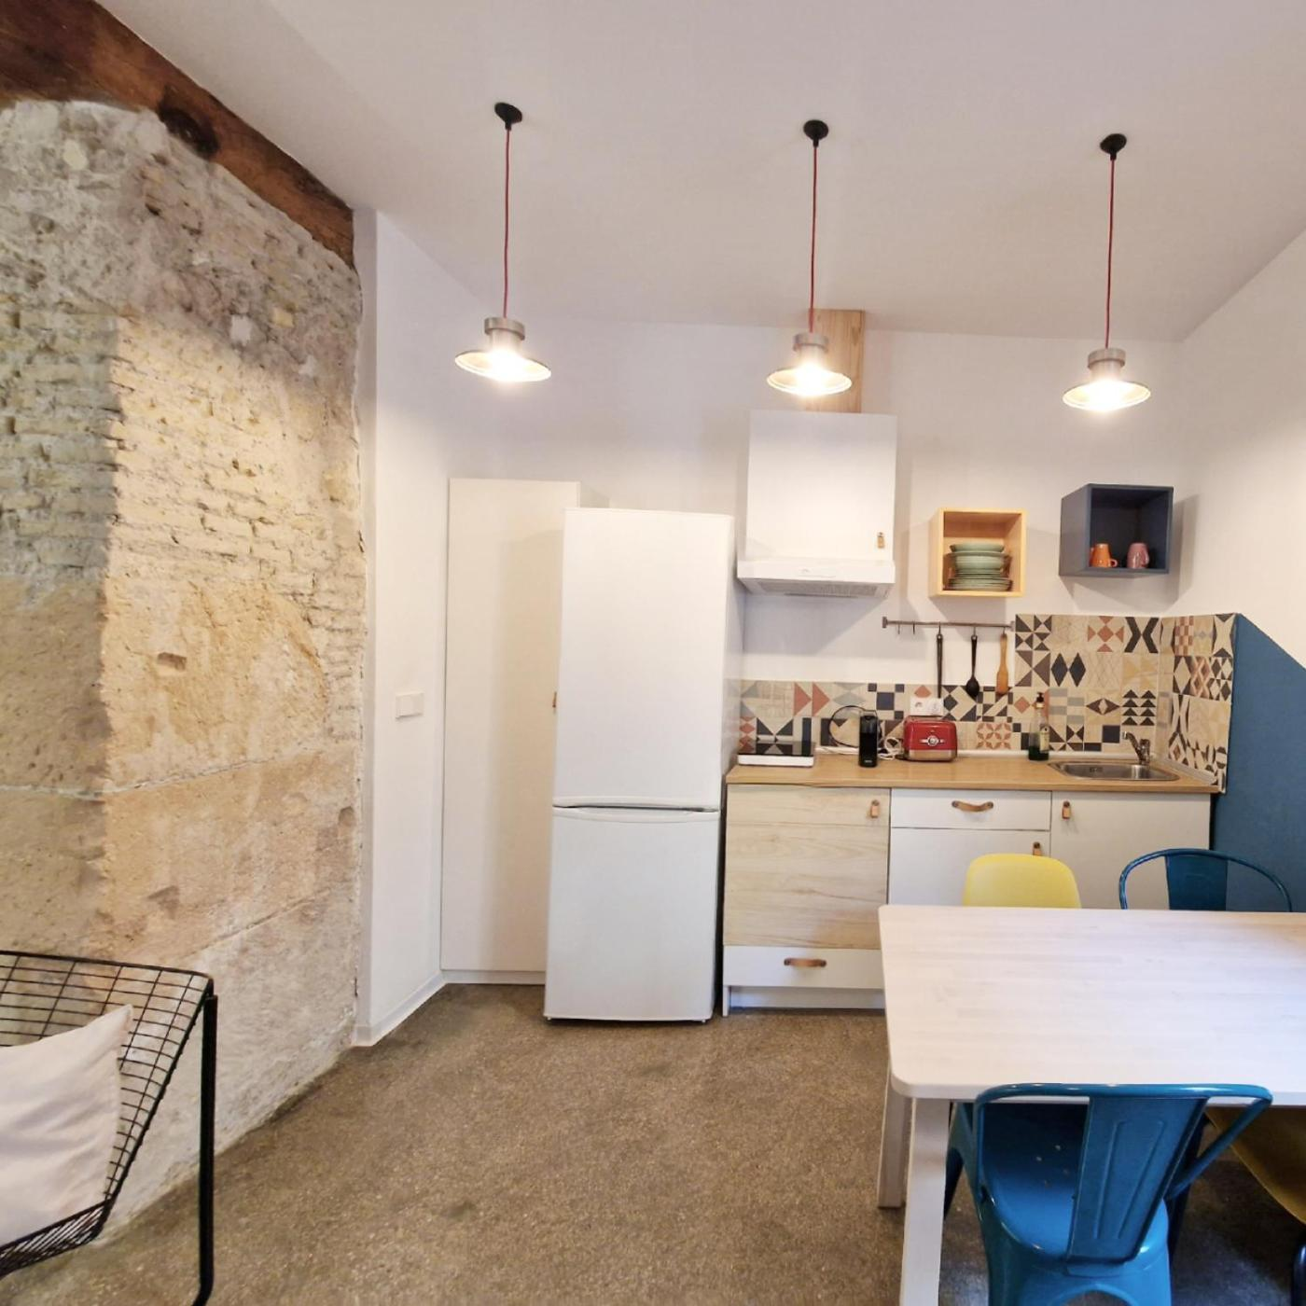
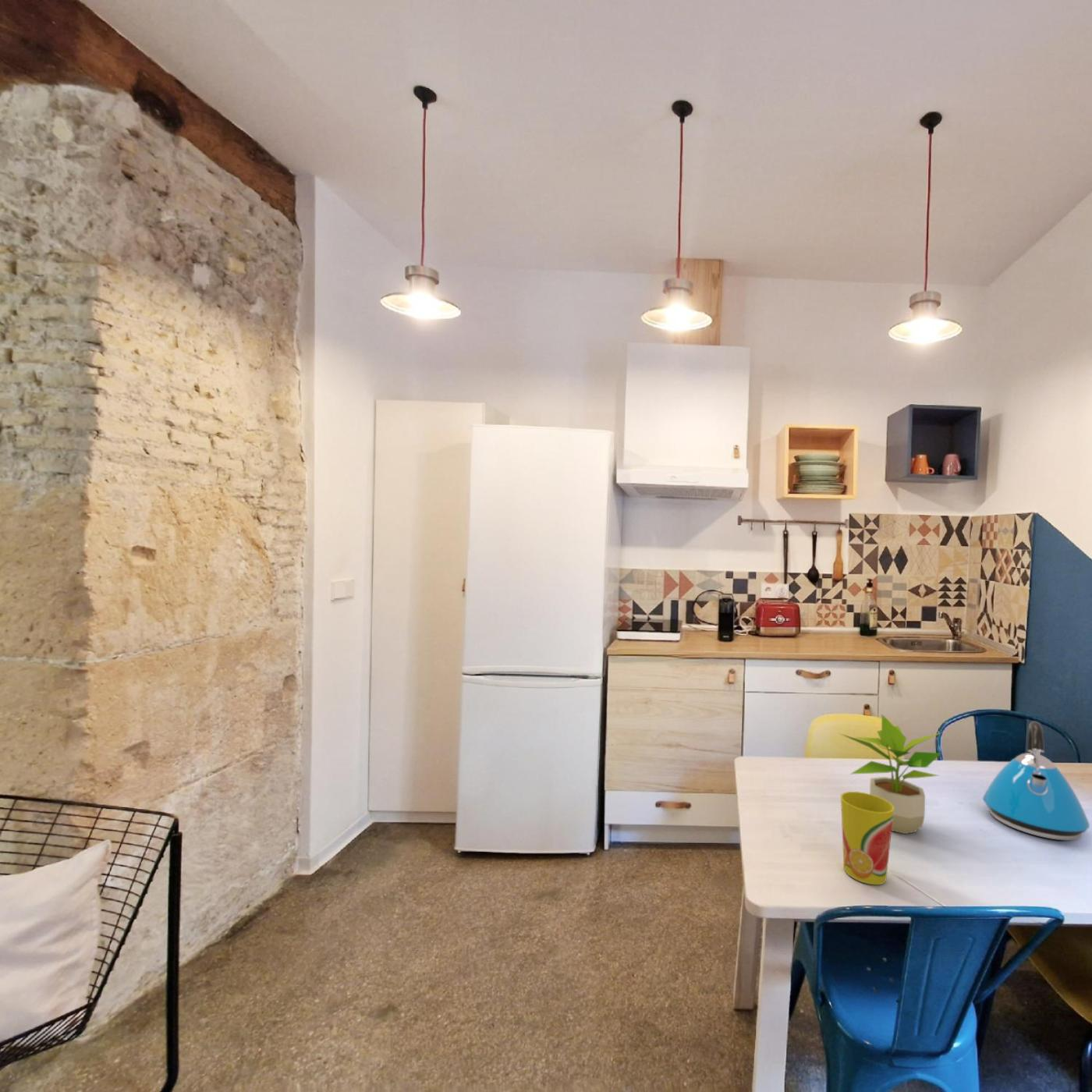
+ cup (865, 837)
+ potted plant (887, 771)
+ kettle (1034, 771)
